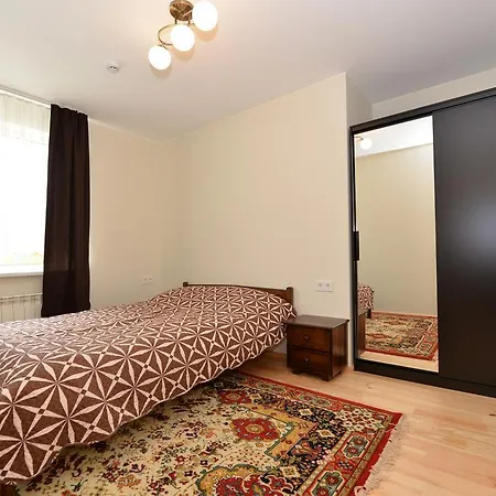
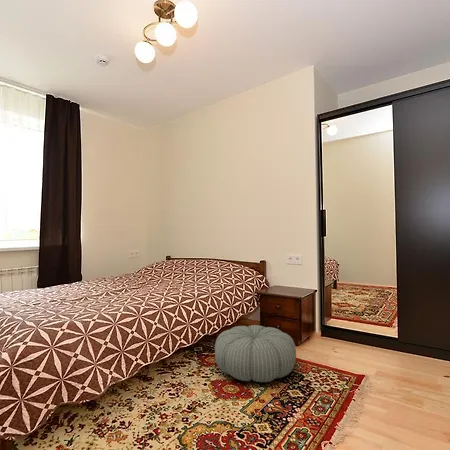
+ pouf (254, 350)
